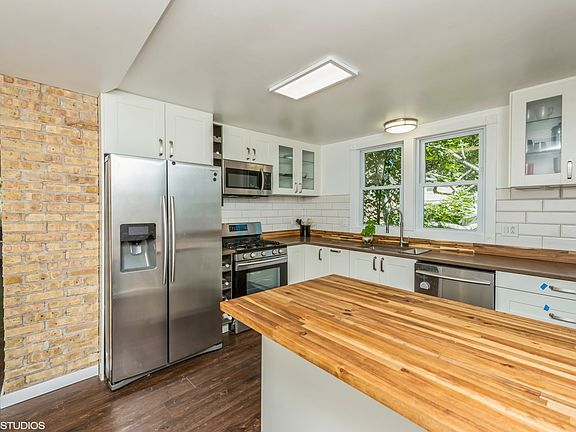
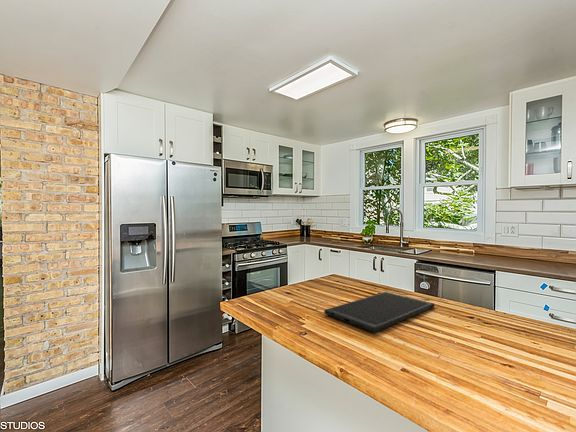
+ cutting board (381, 308)
